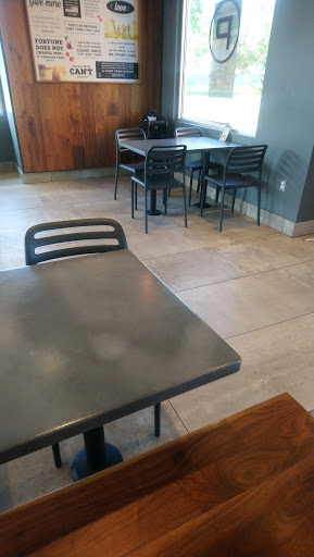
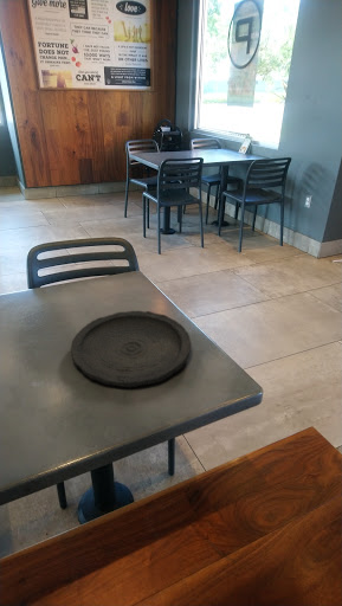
+ plate (131, 344)
